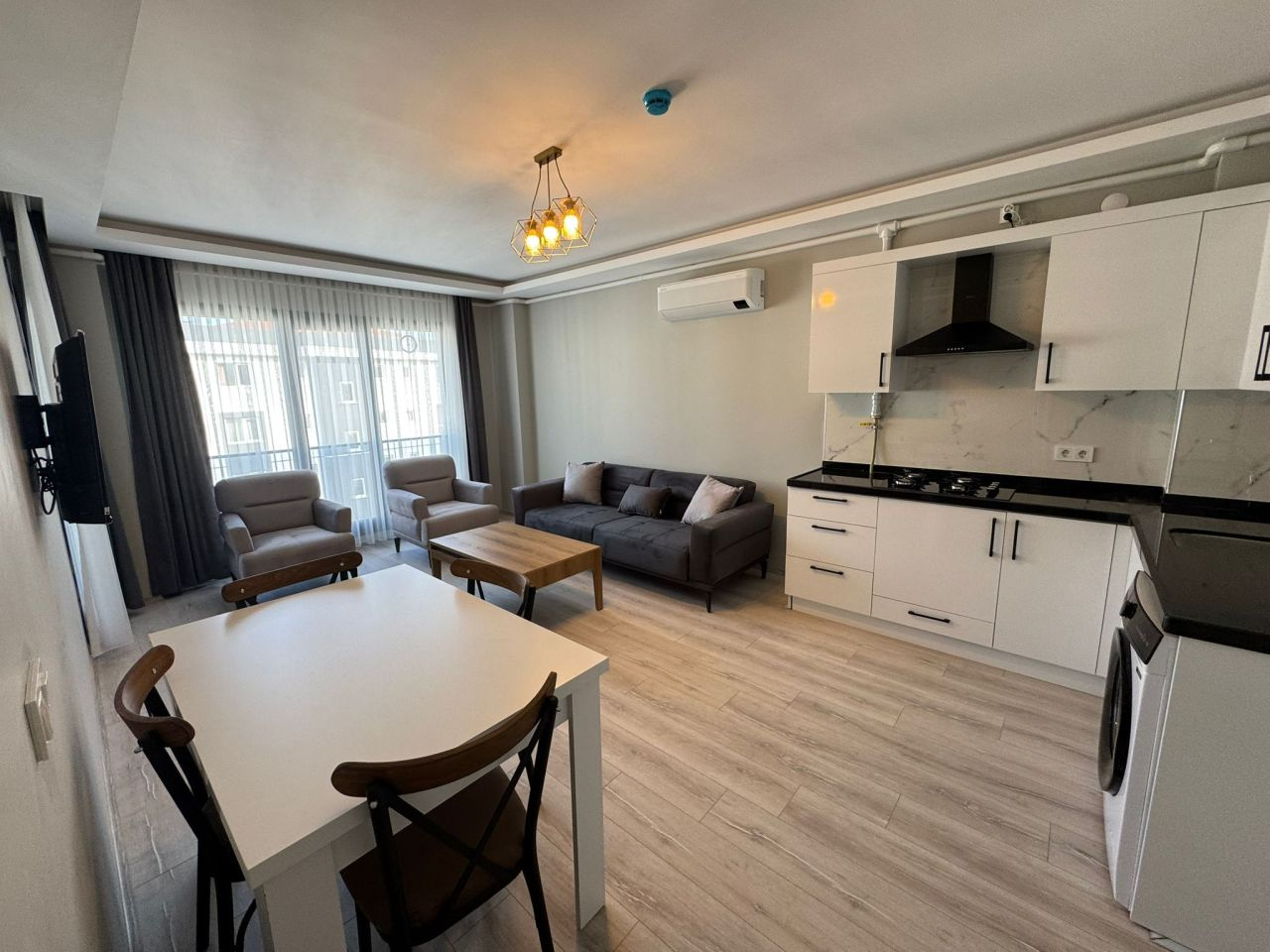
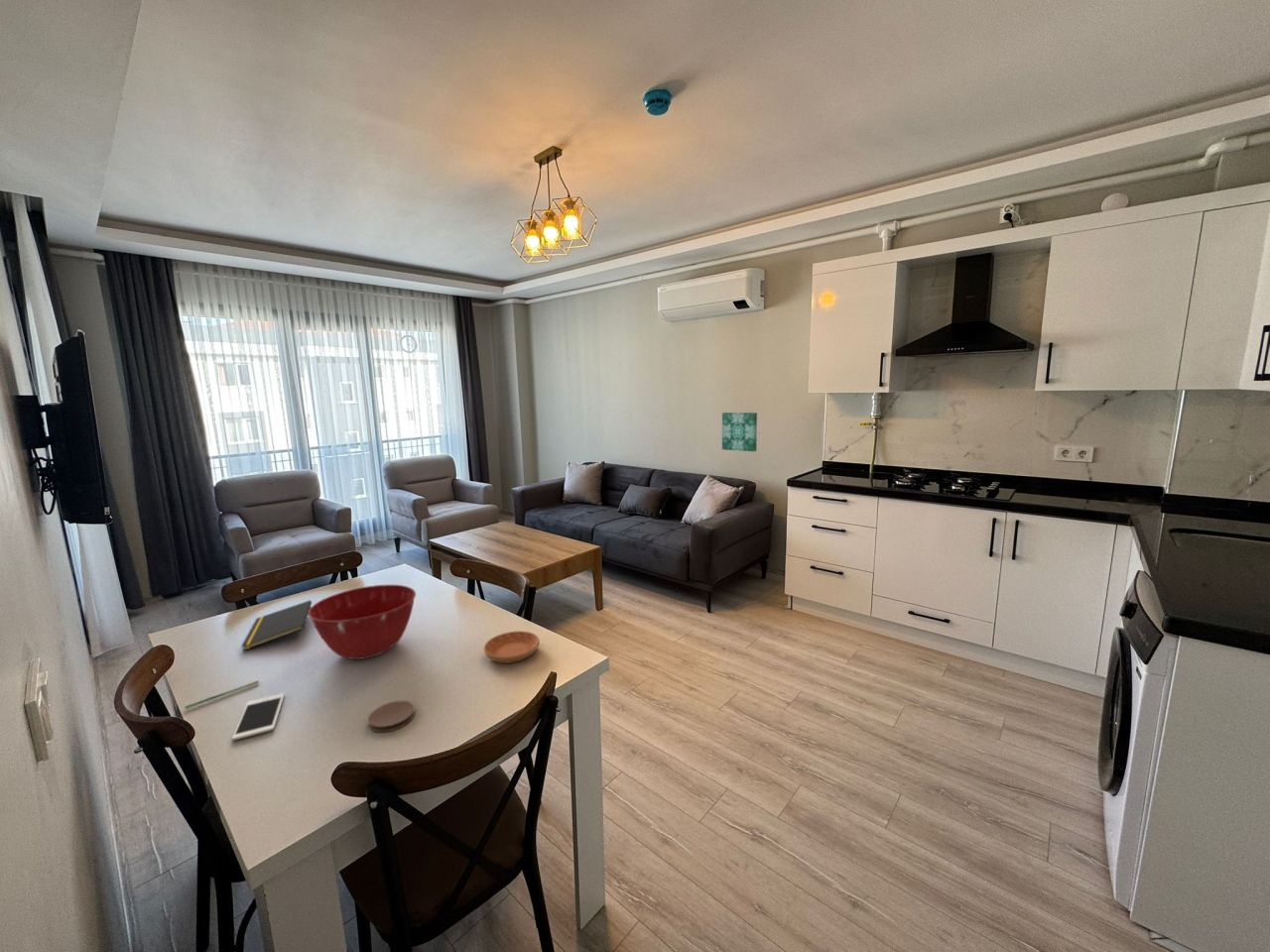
+ saucer (512, 648)
+ notepad (279, 623)
+ coaster (391, 715)
+ cell phone (260, 715)
+ pen (223, 694)
+ wall art (738, 431)
+ mixing bowl (366, 624)
